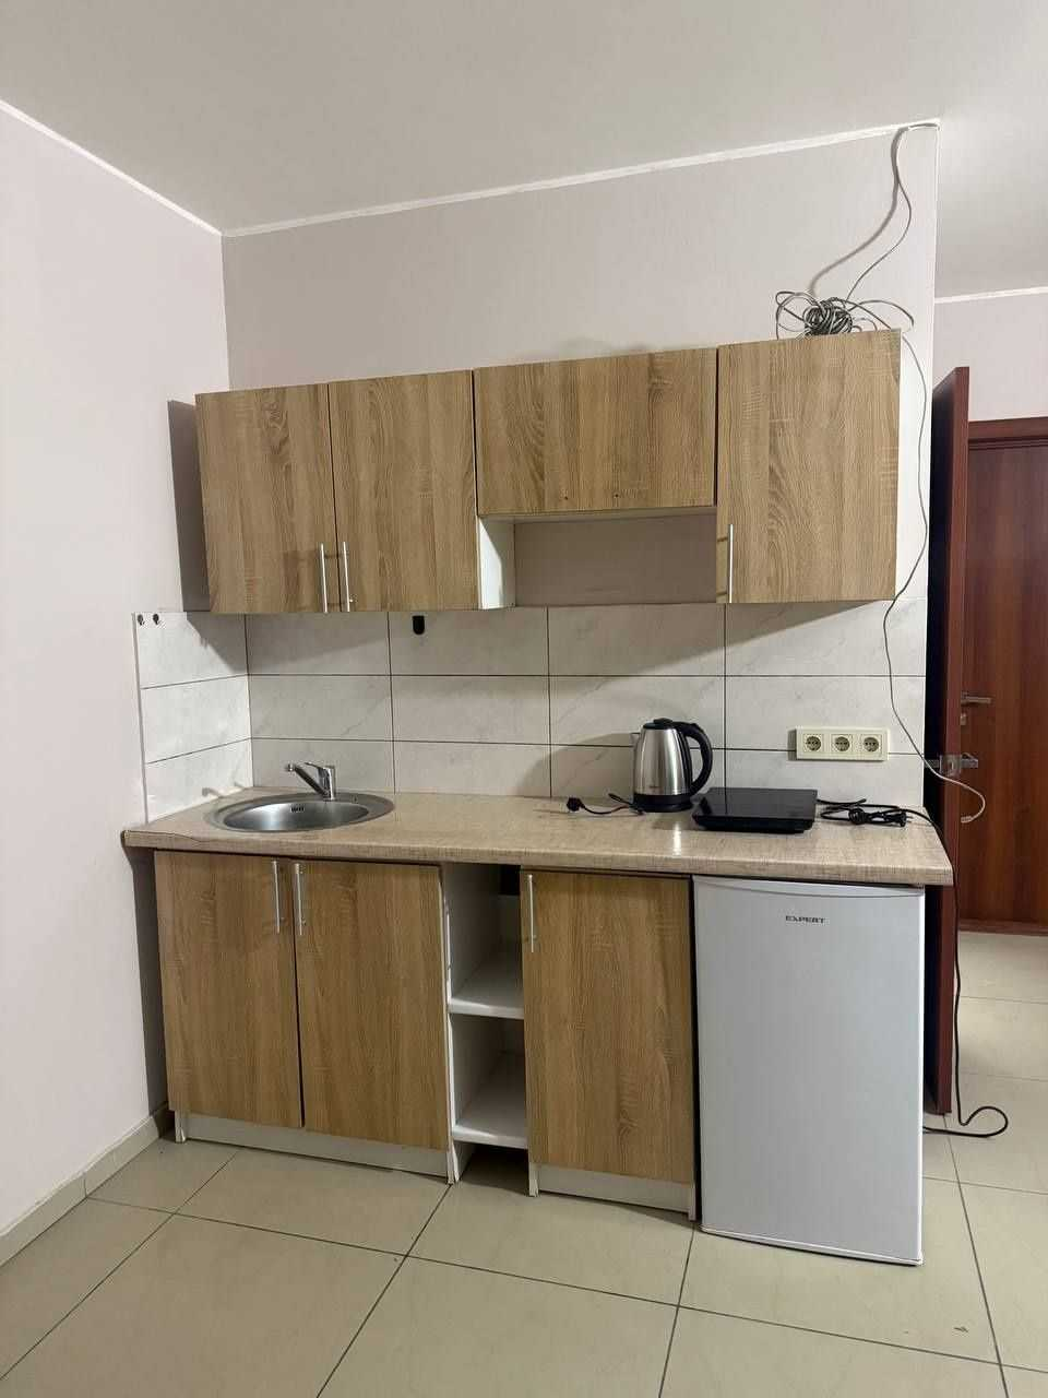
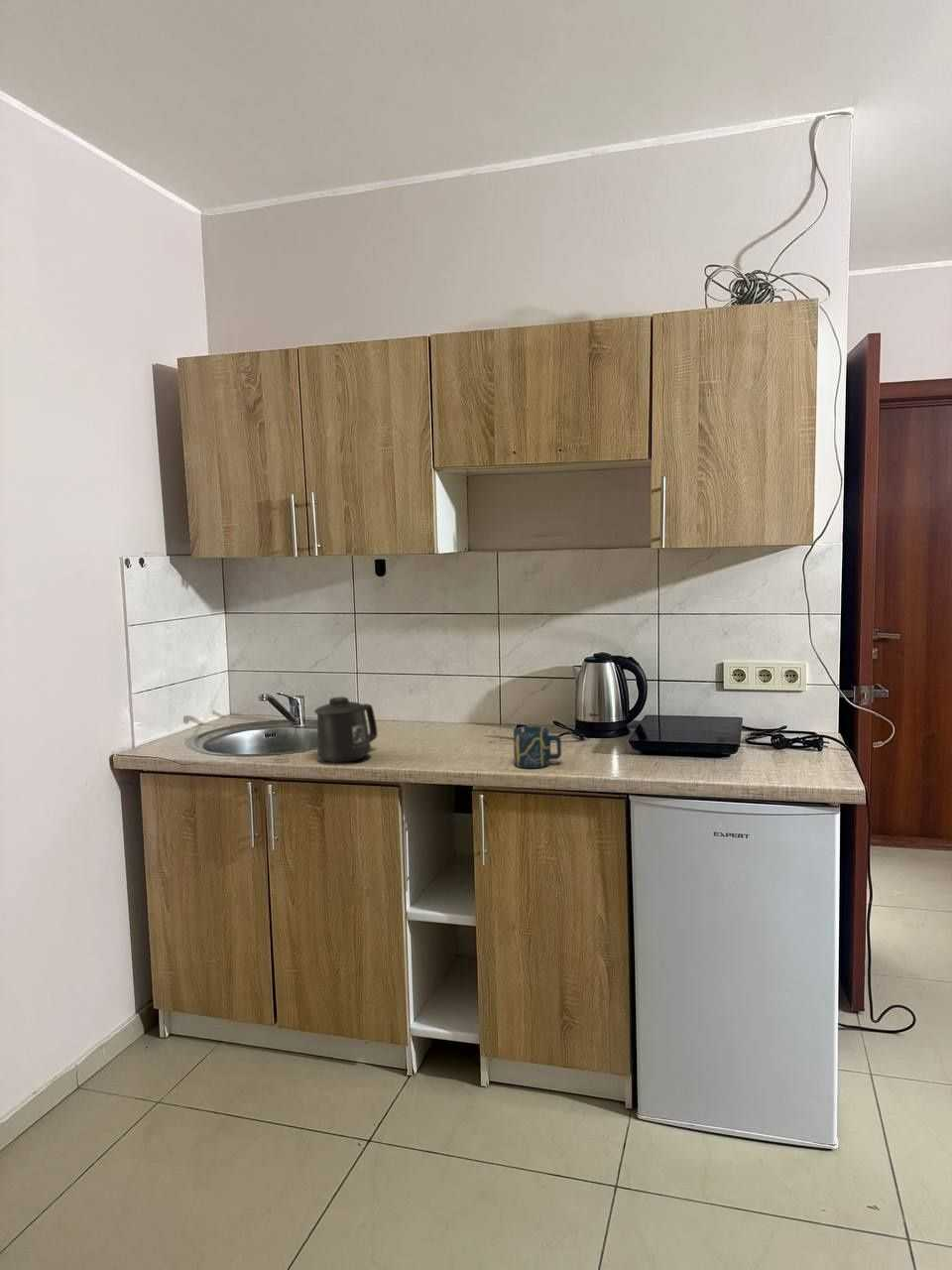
+ cup (536, 746)
+ mug (345, 726)
